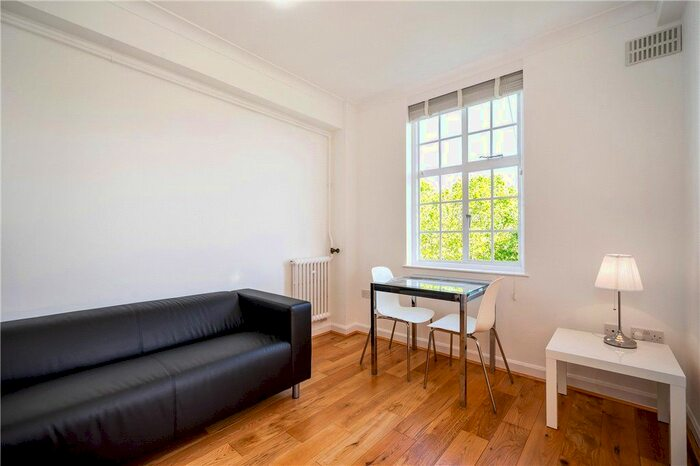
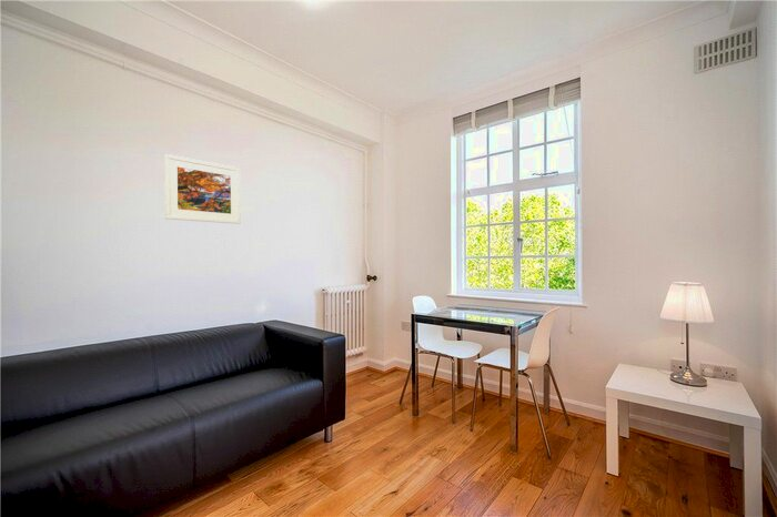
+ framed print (204, 191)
